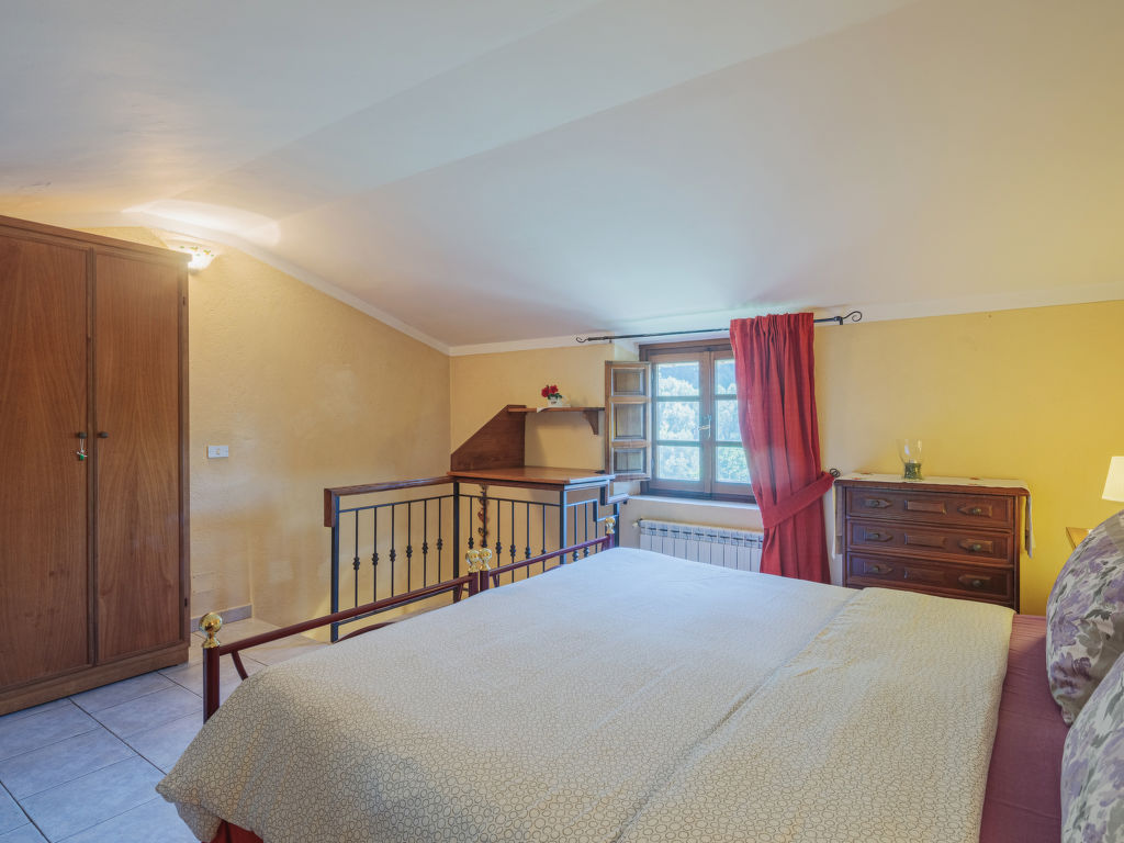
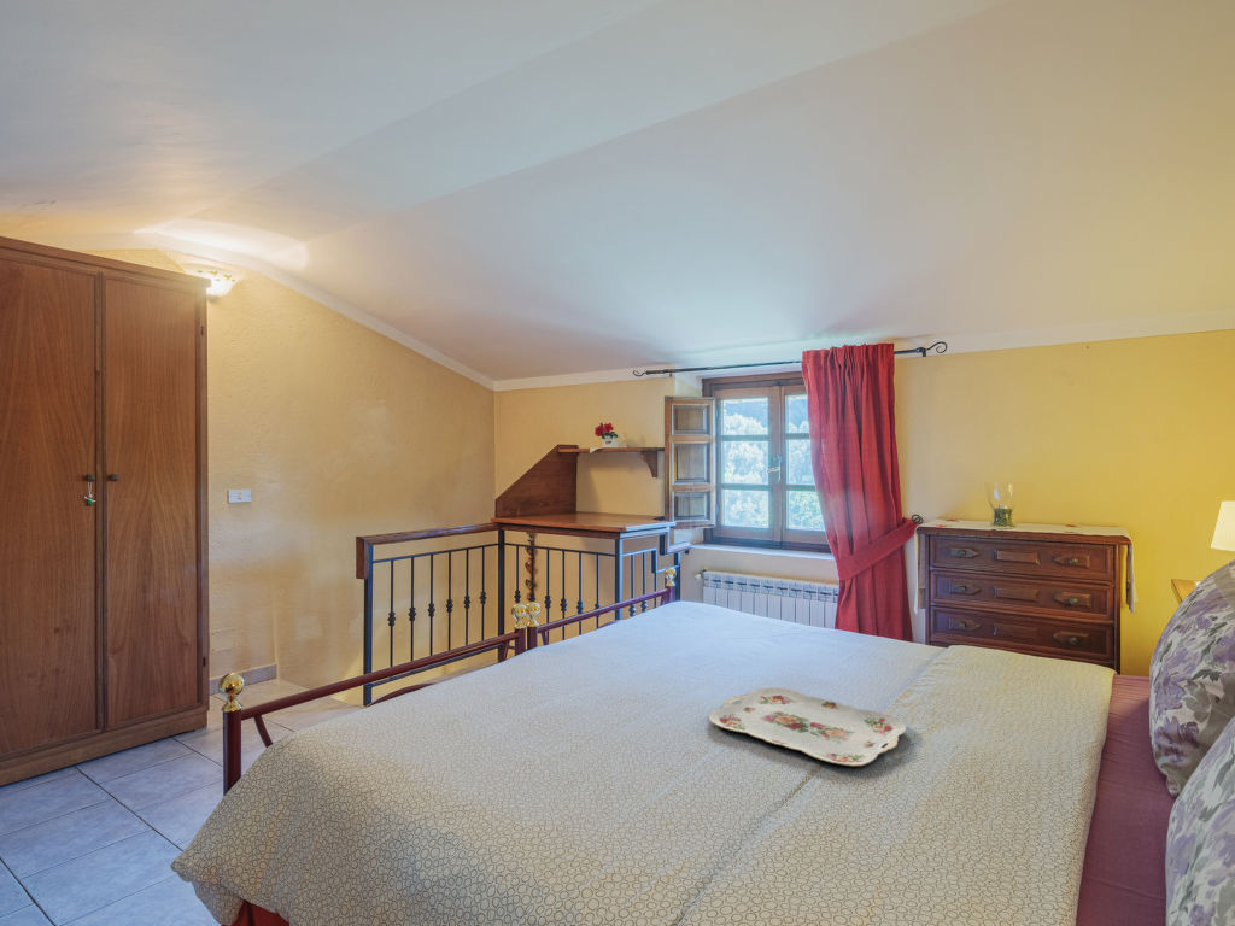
+ serving tray (804, 722)
